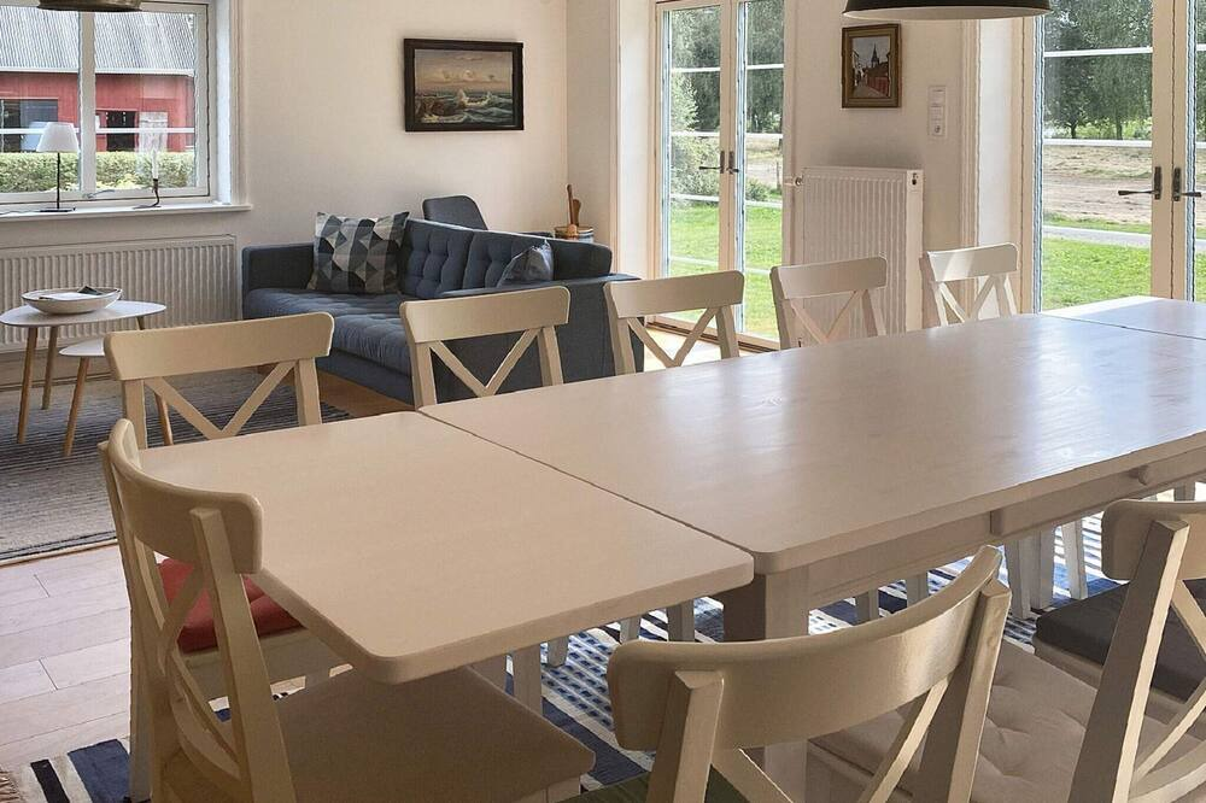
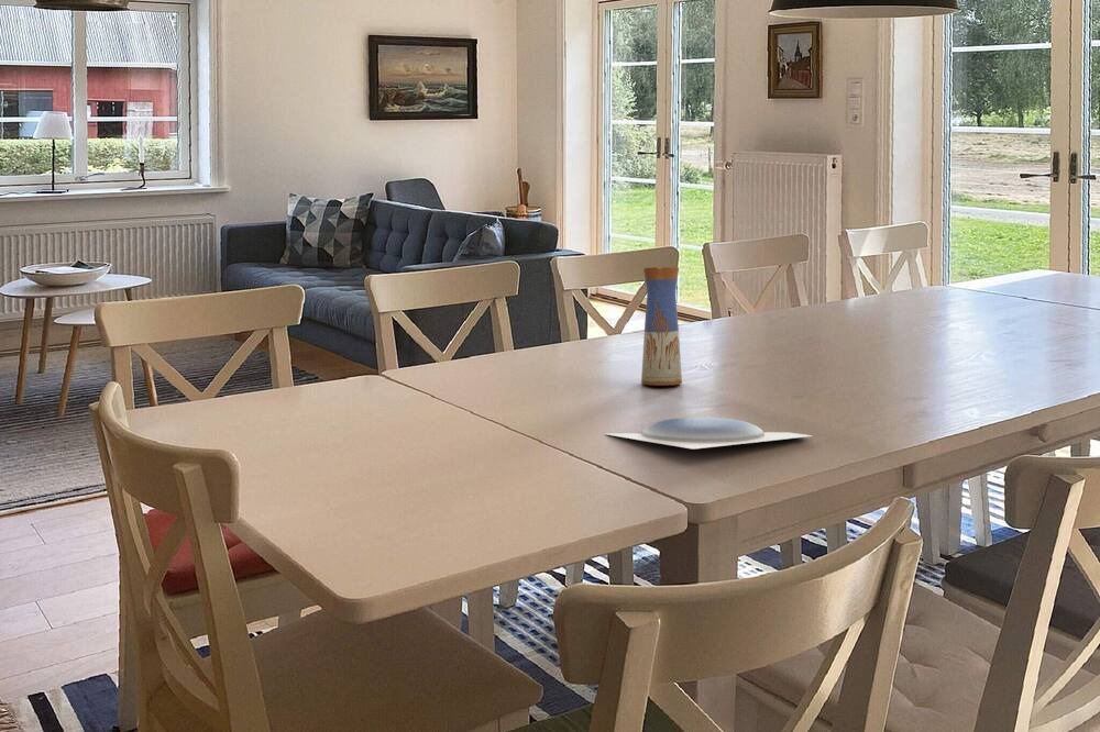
+ plate (702, 426)
+ vase (661, 325)
